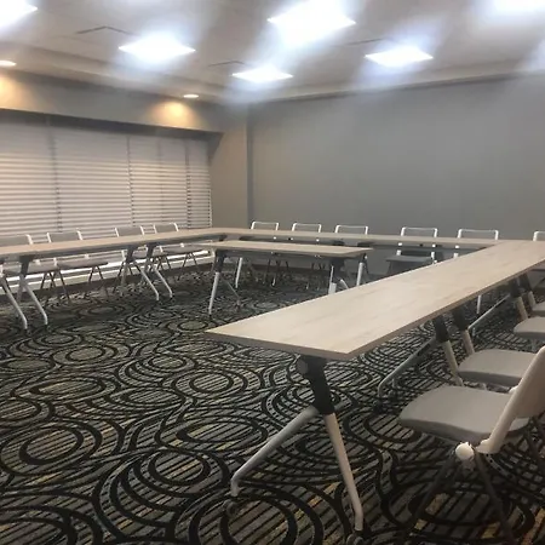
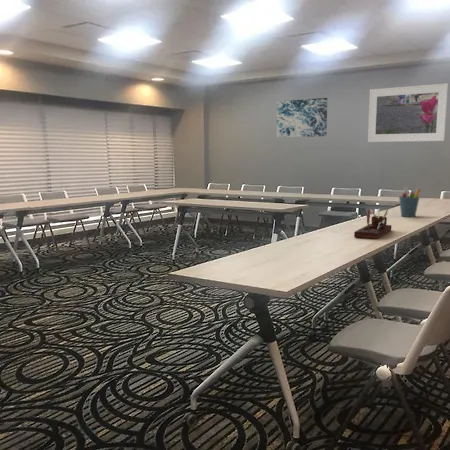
+ wall art (301, 118)
+ desk organizer (375, 219)
+ pen holder (409, 201)
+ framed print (405, 114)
